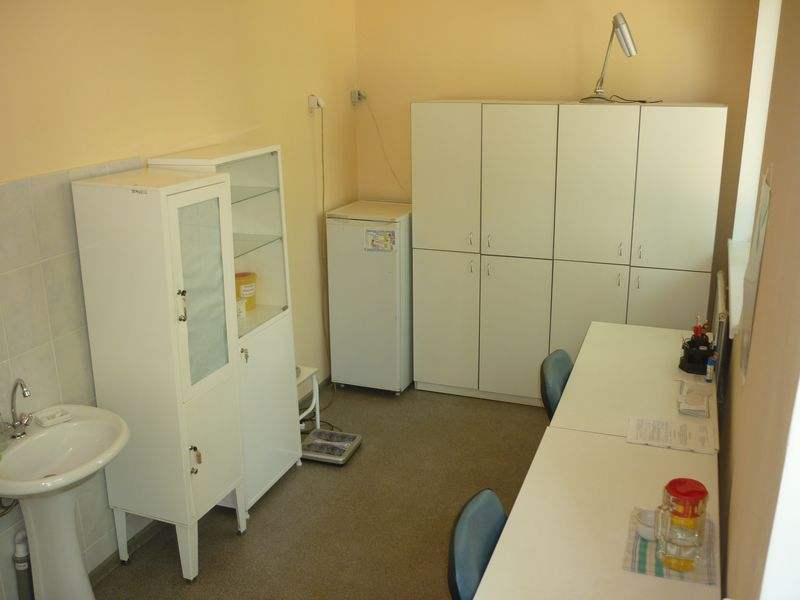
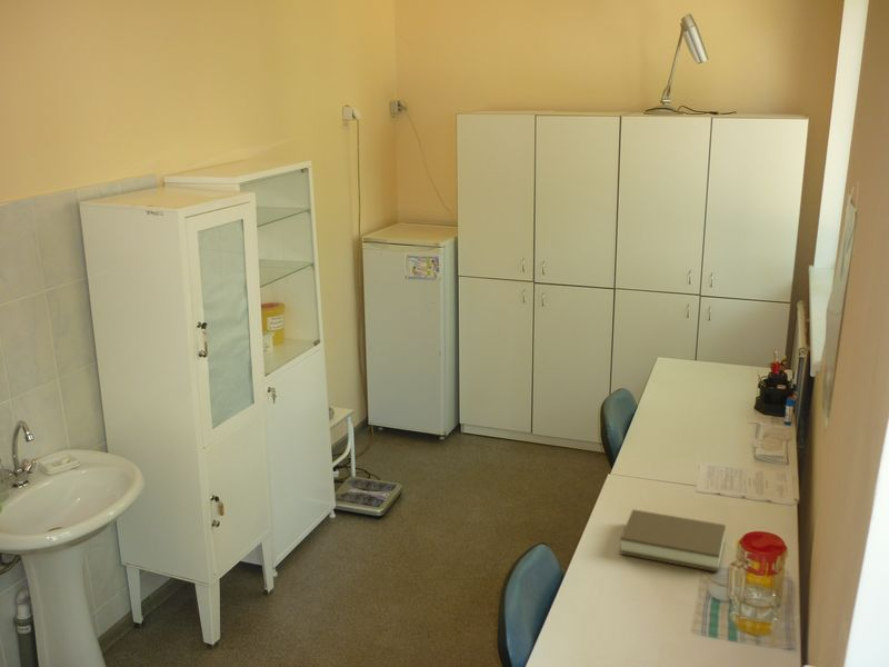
+ book (673, 538)
